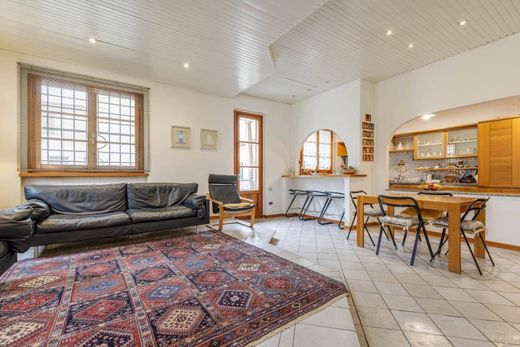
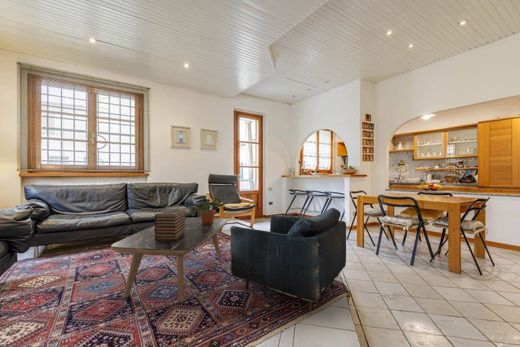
+ book stack (171, 223)
+ potted plant (204, 210)
+ armchair (289, 247)
+ coffee table (181, 251)
